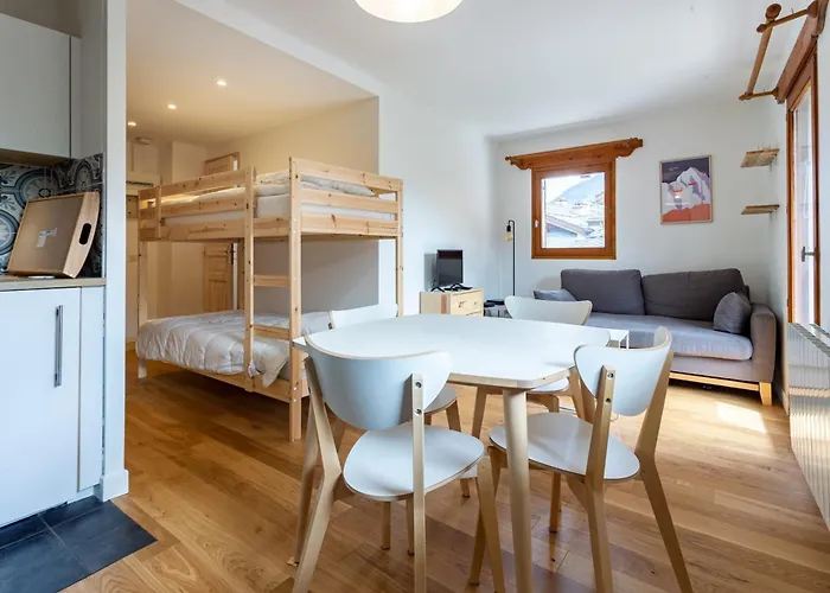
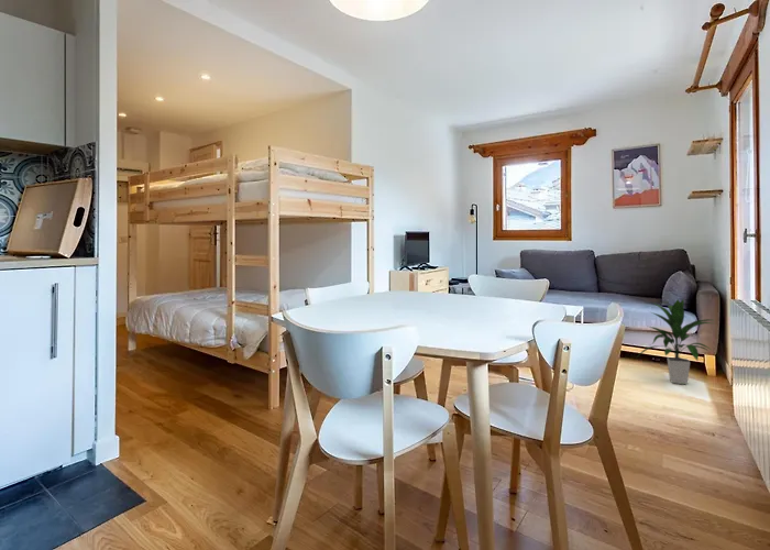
+ indoor plant (673, 339)
